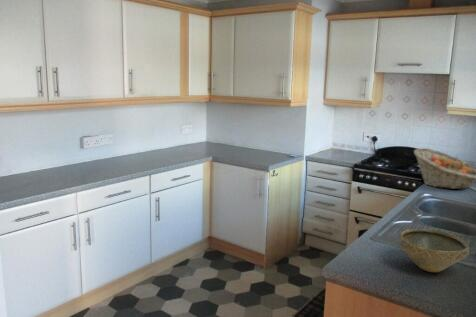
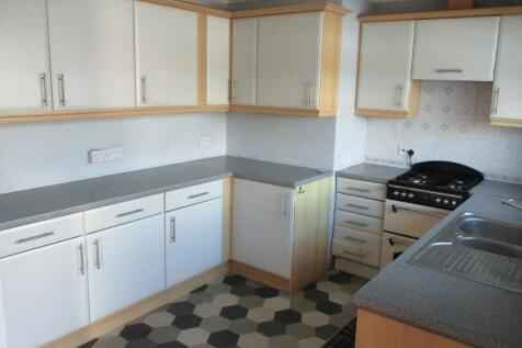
- bowl (431, 253)
- fruit basket (445, 167)
